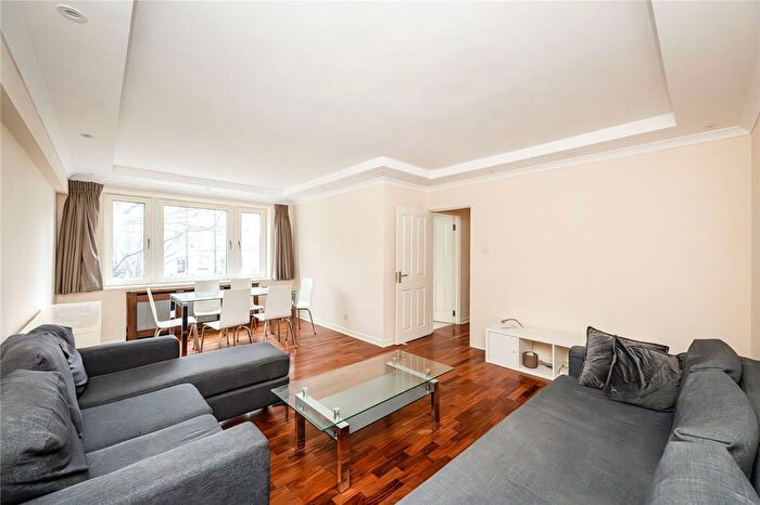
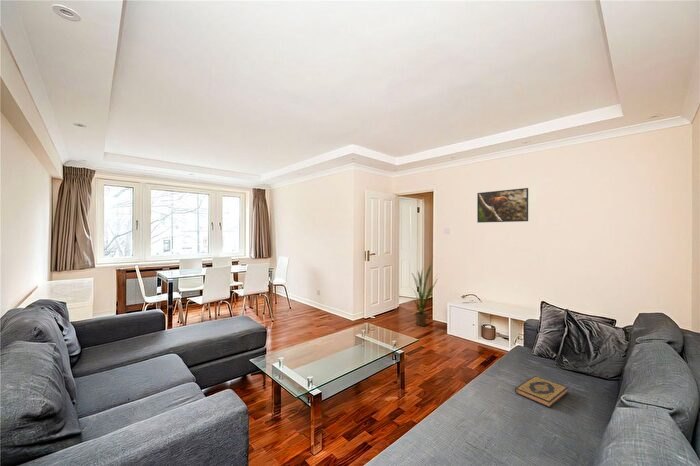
+ house plant (421, 294)
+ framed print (501, 206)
+ hardback book (541, 390)
